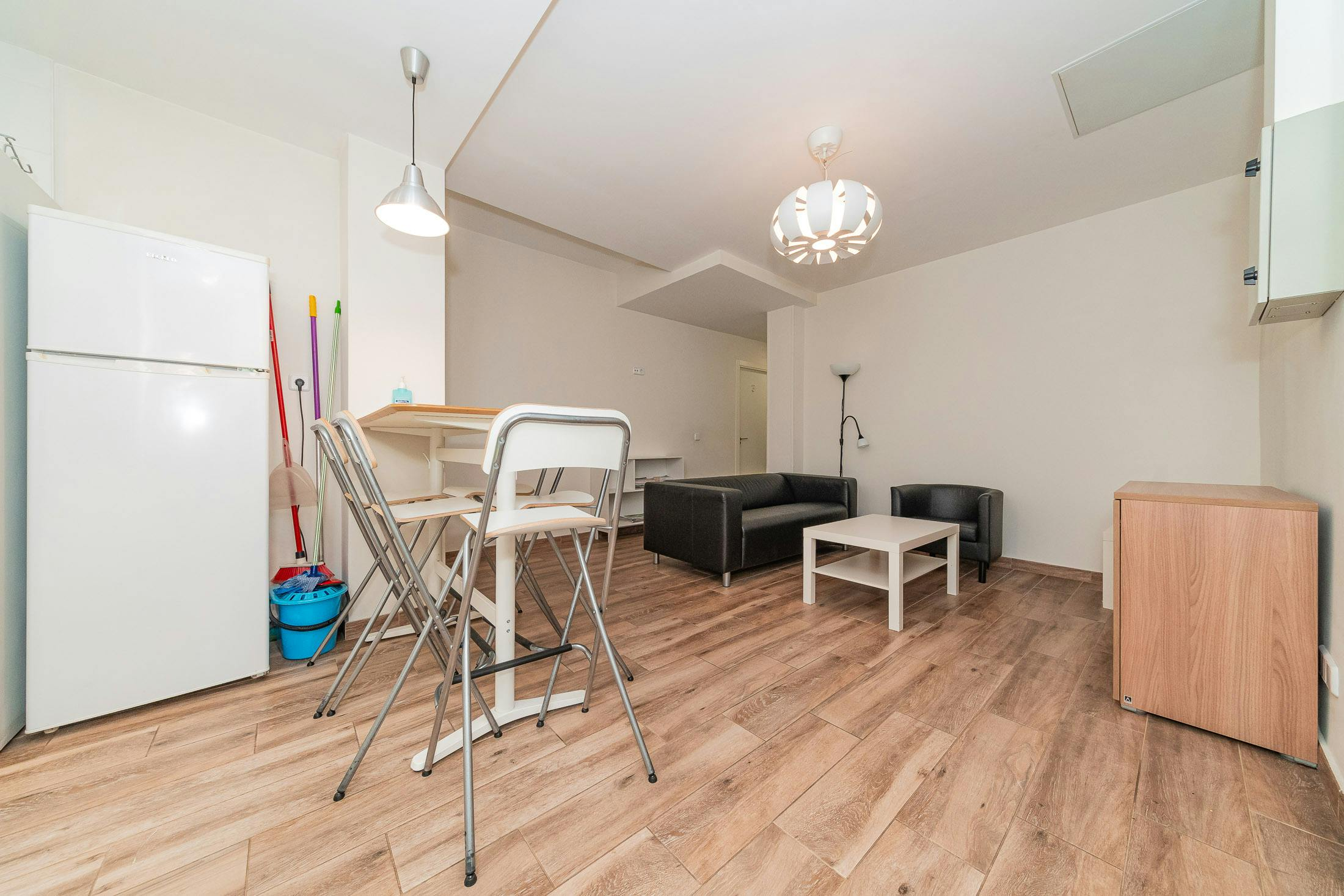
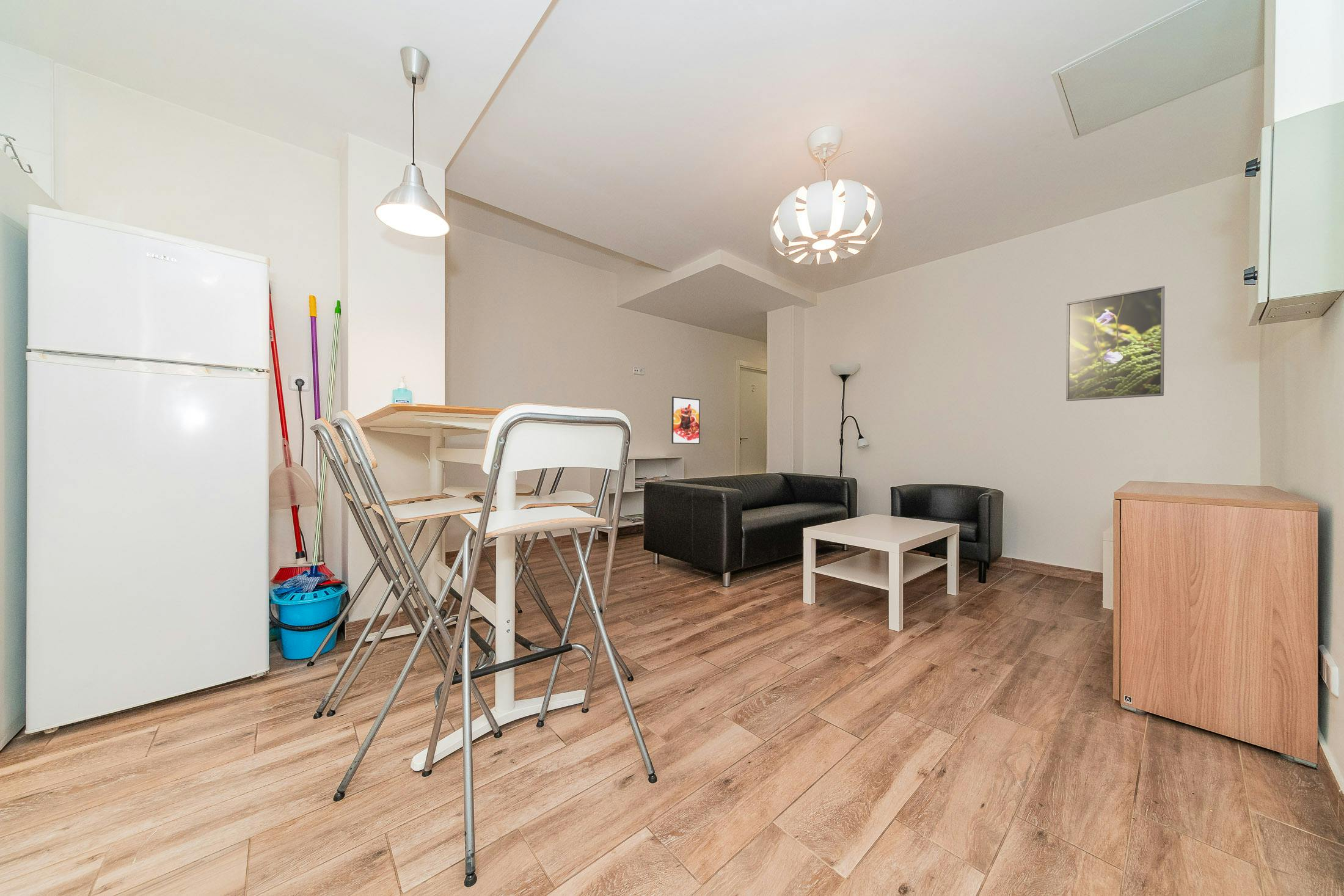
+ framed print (1112, 346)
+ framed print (686, 421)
